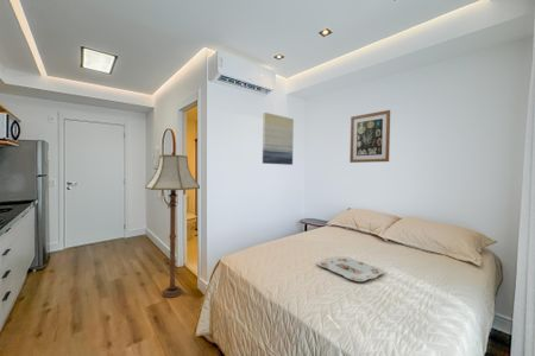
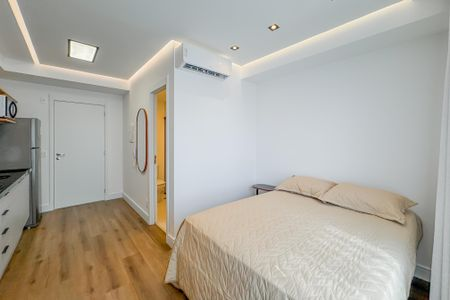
- serving tray (348, 267)
- wall art (369, 138)
- floor lamp (172, 222)
- wall art (278, 140)
